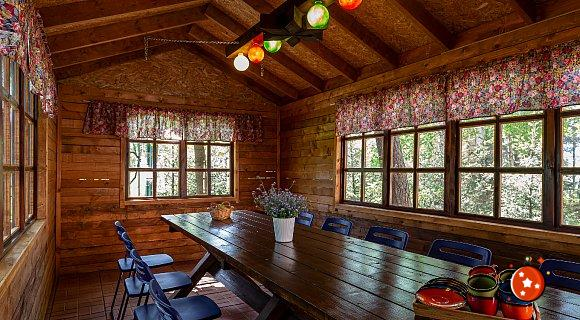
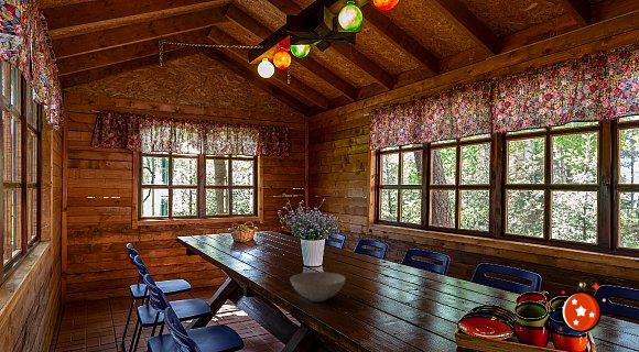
+ bowl (317, 288)
